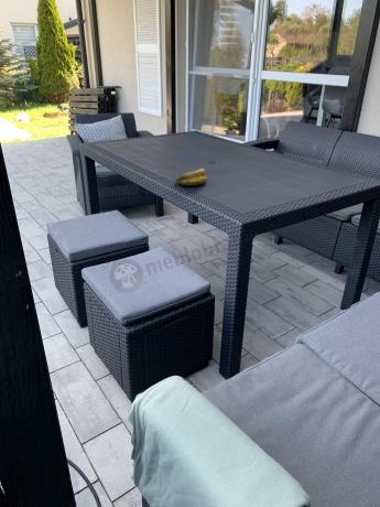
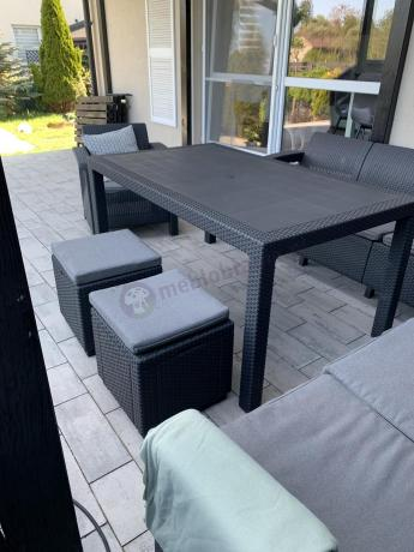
- banana (191, 174)
